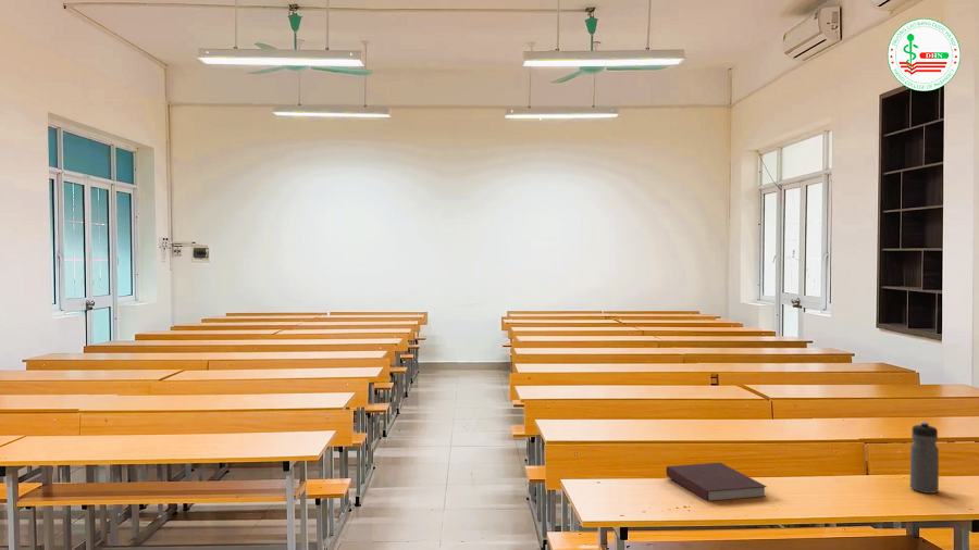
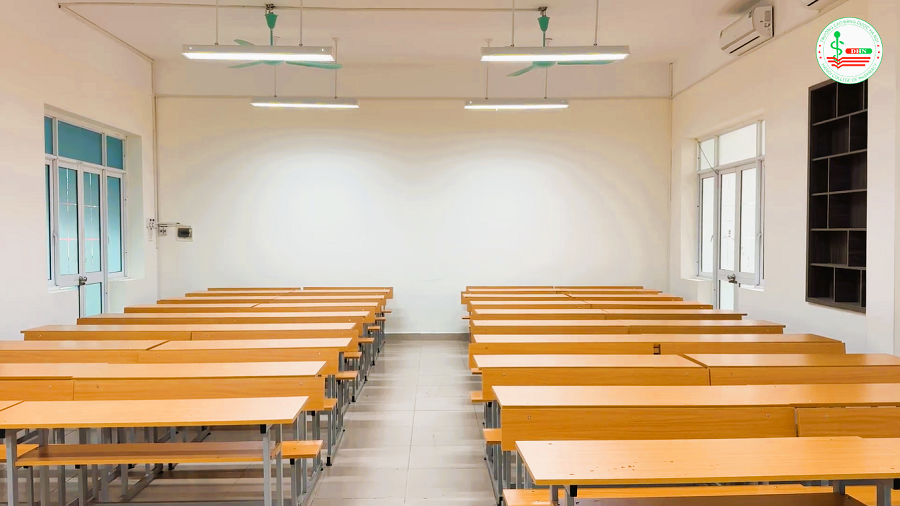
- notebook (714, 480)
- water bottle (924, 455)
